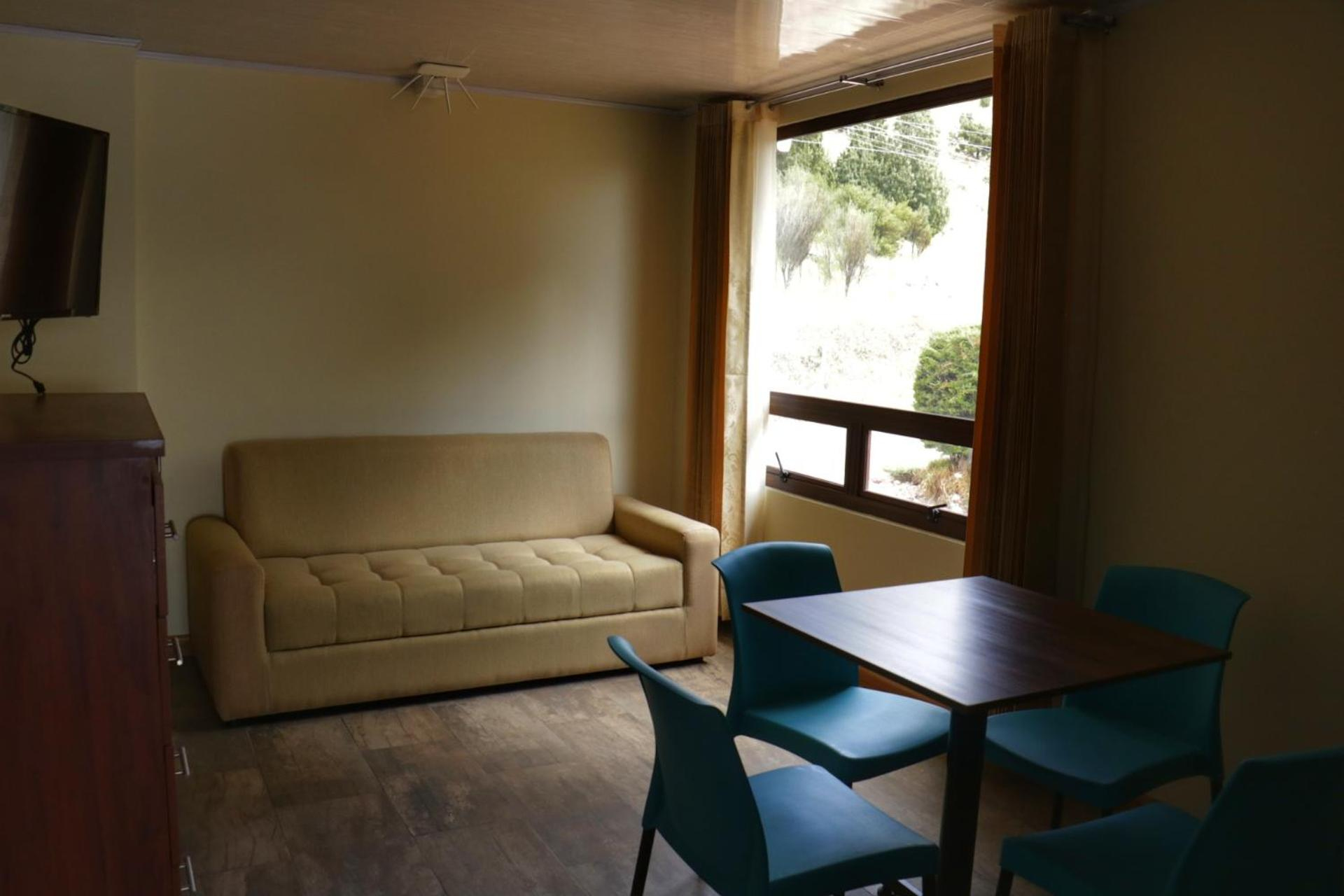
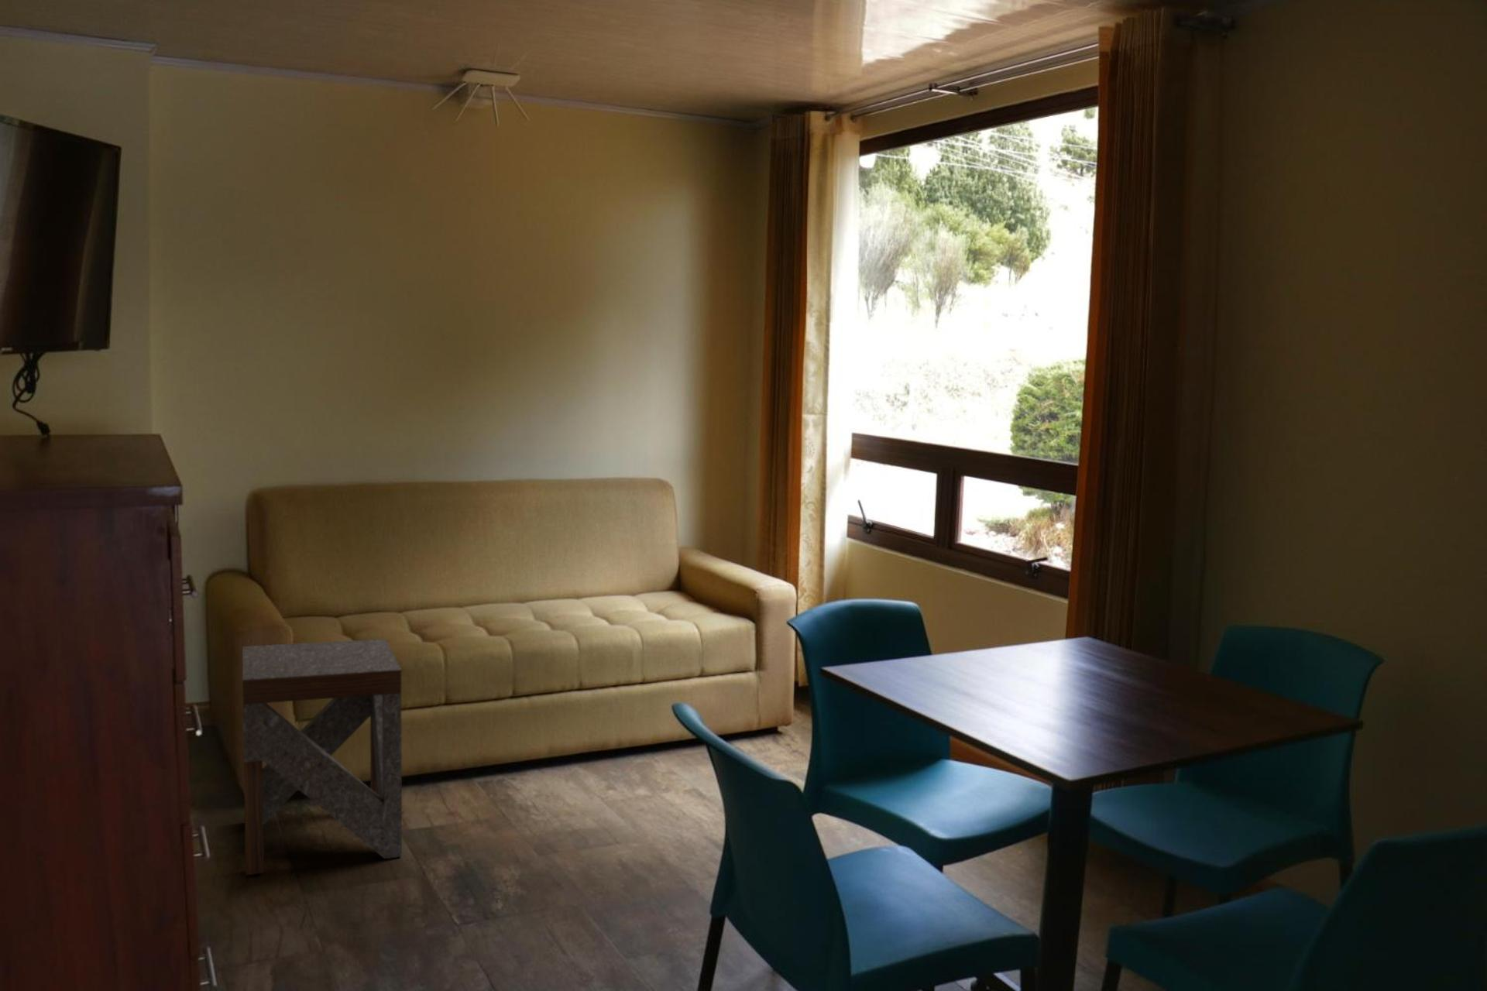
+ side table (320, 749)
